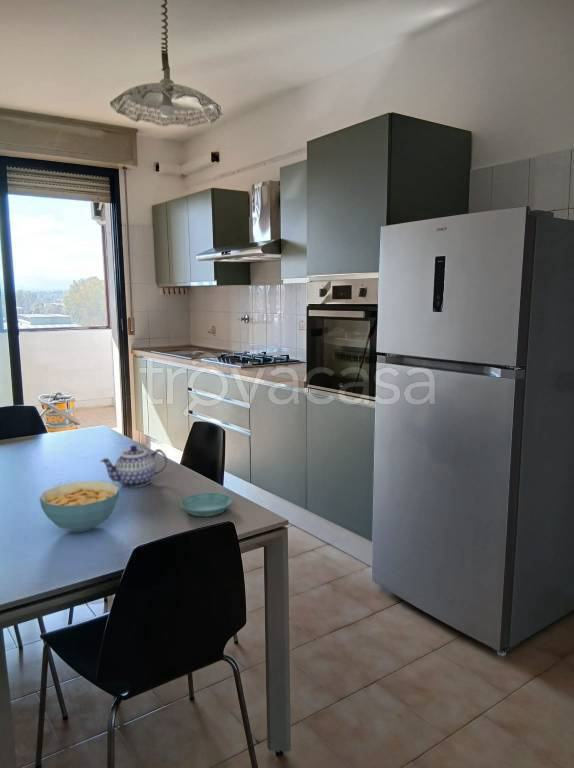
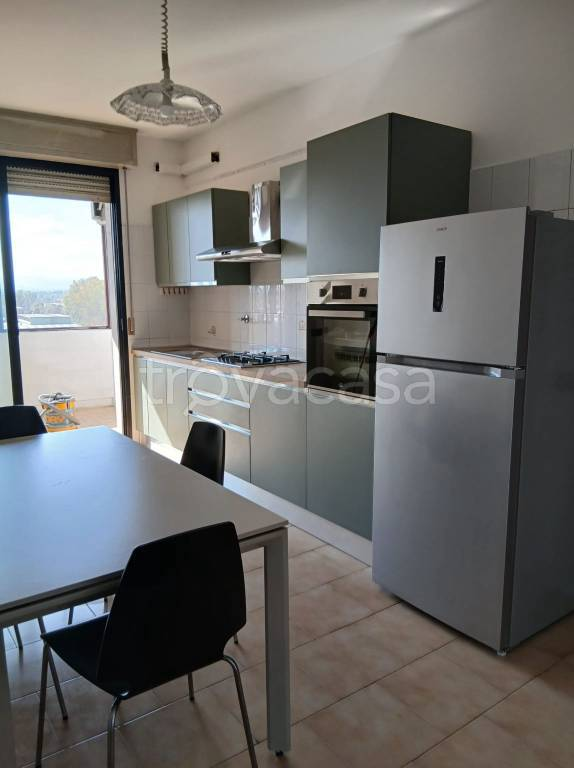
- teapot (134, 464)
- cereal bowl (81, 510)
- saucer (206, 505)
